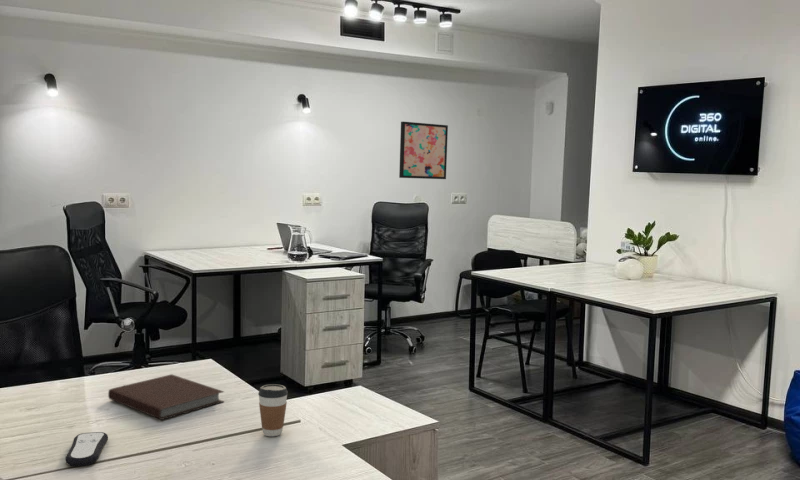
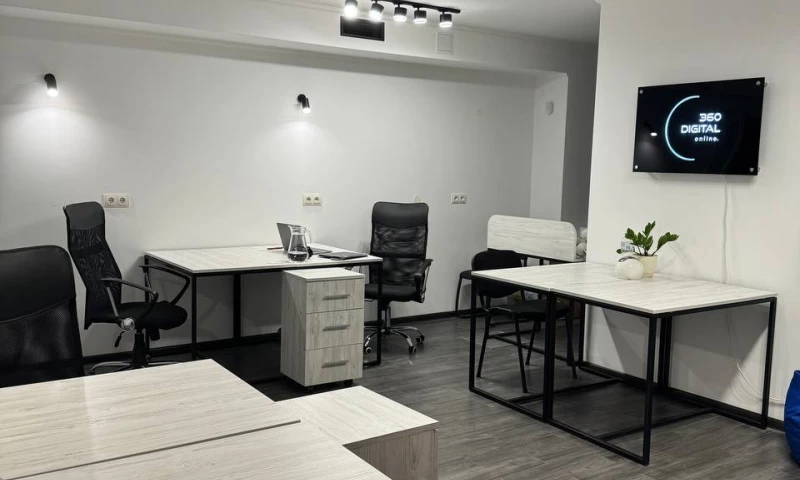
- remote control (86, 448)
- coffee cup (272, 410)
- notebook (166, 395)
- wall art (423, 151)
